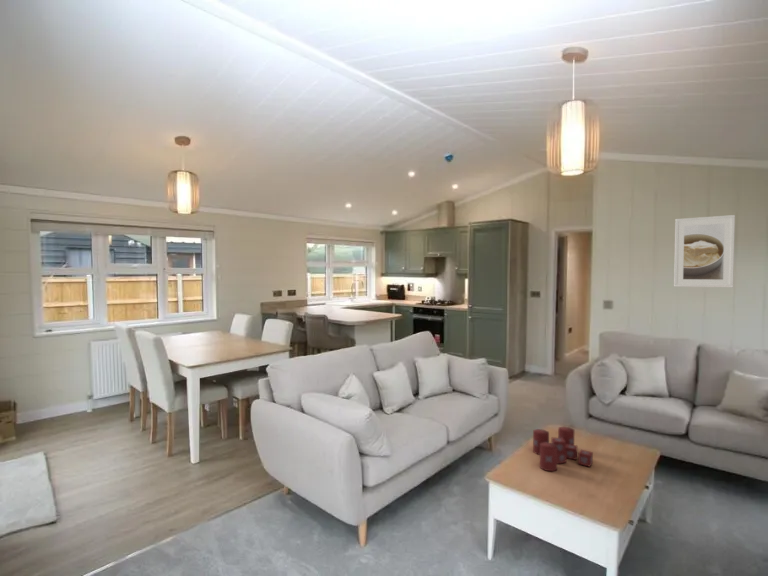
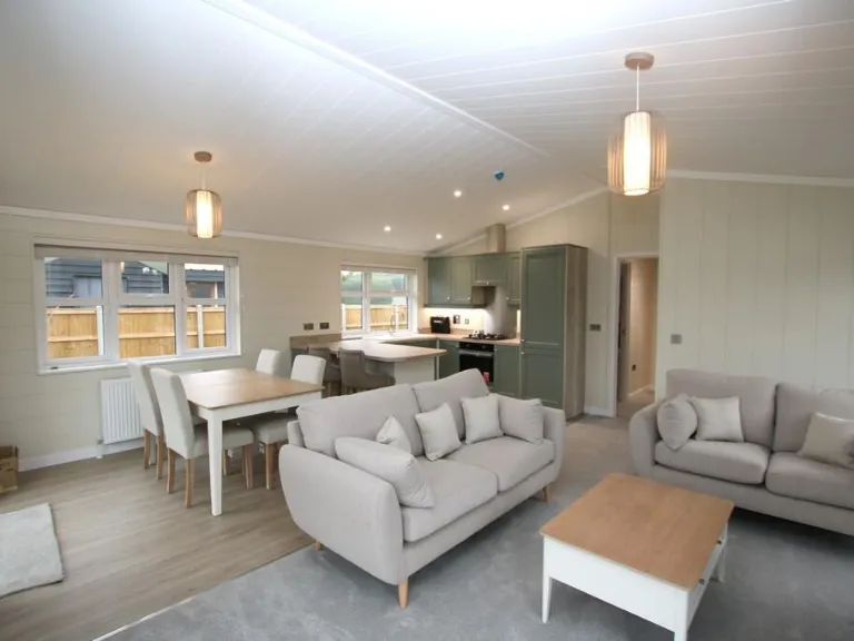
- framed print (703, 252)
- candle (558, 447)
